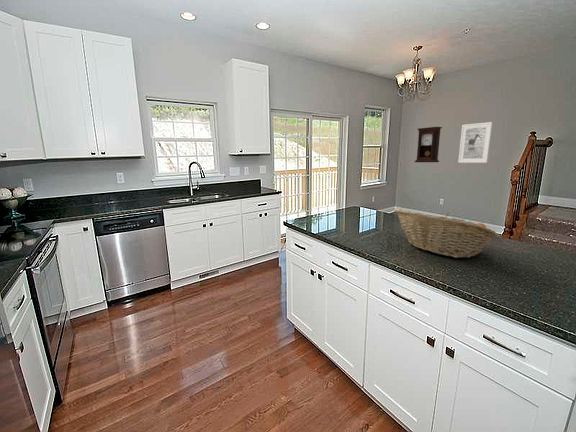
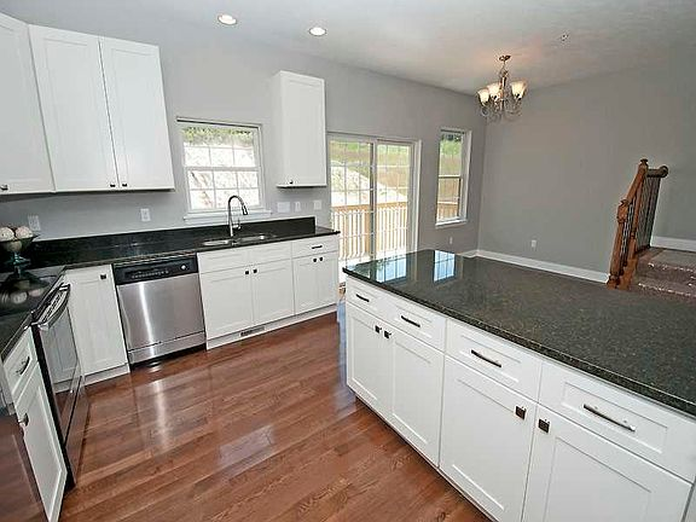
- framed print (474, 143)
- fruit basket (440, 228)
- pendulum clock (427, 145)
